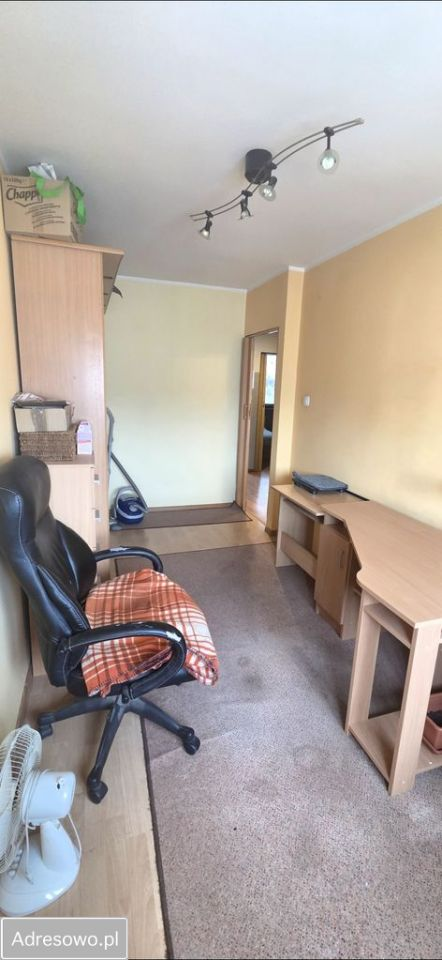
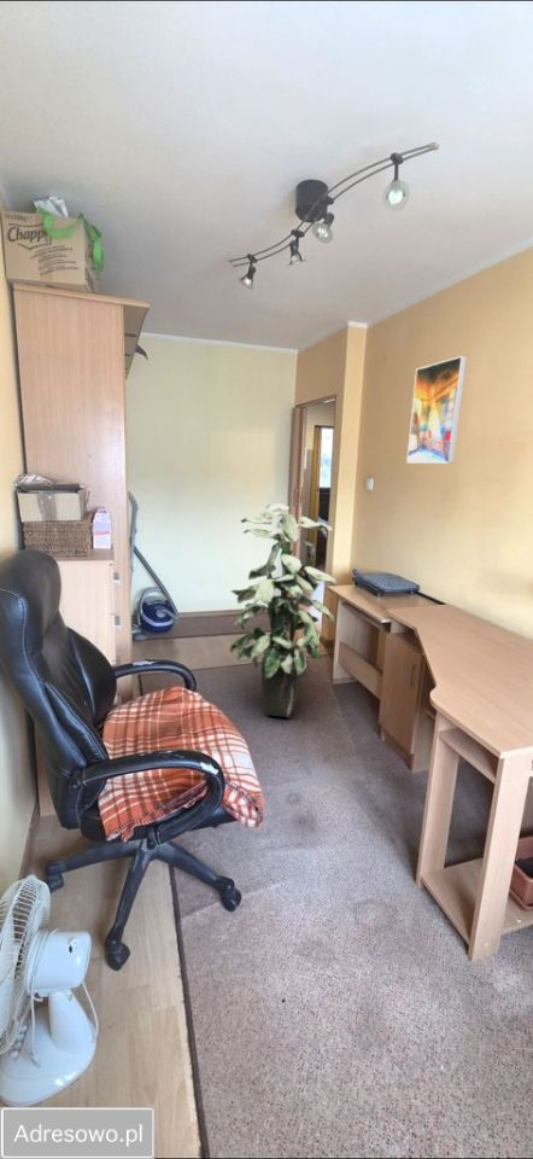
+ indoor plant (279, 611)
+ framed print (434, 414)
